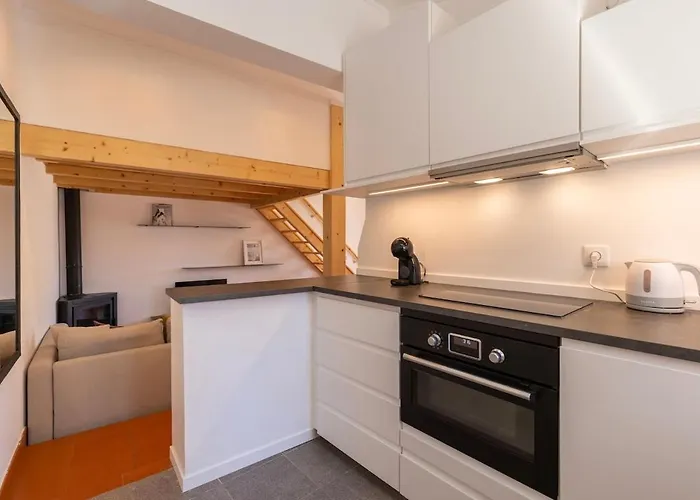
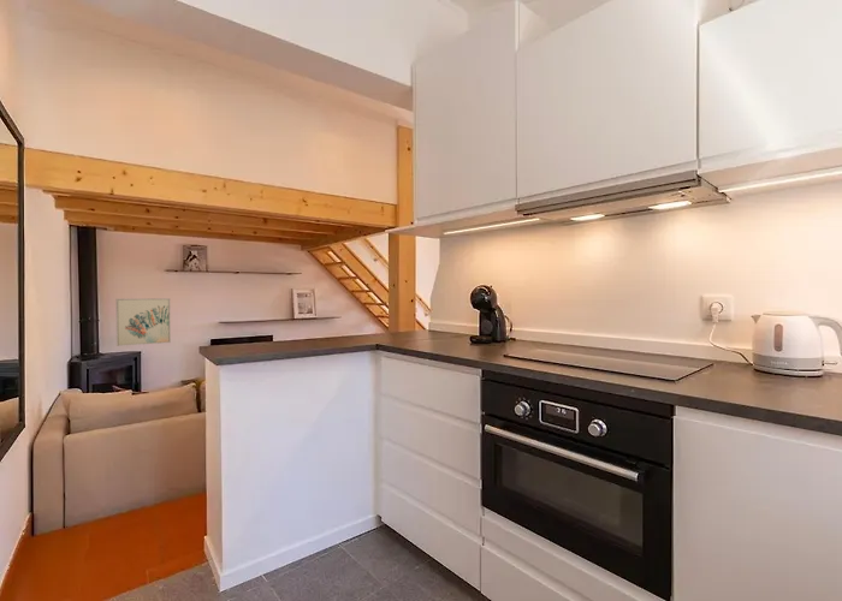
+ wall art (143, 321)
